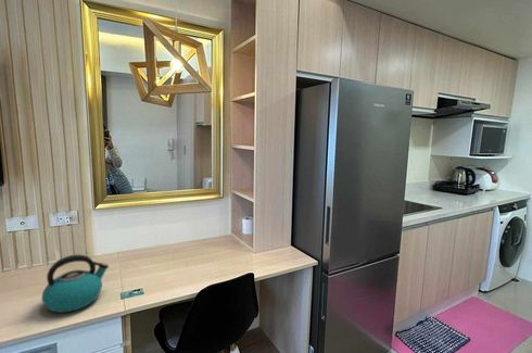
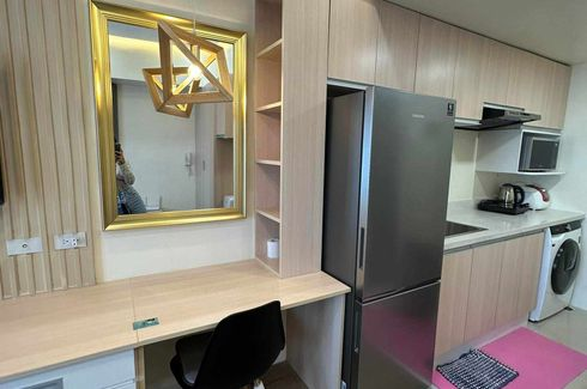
- kettle (77, 277)
